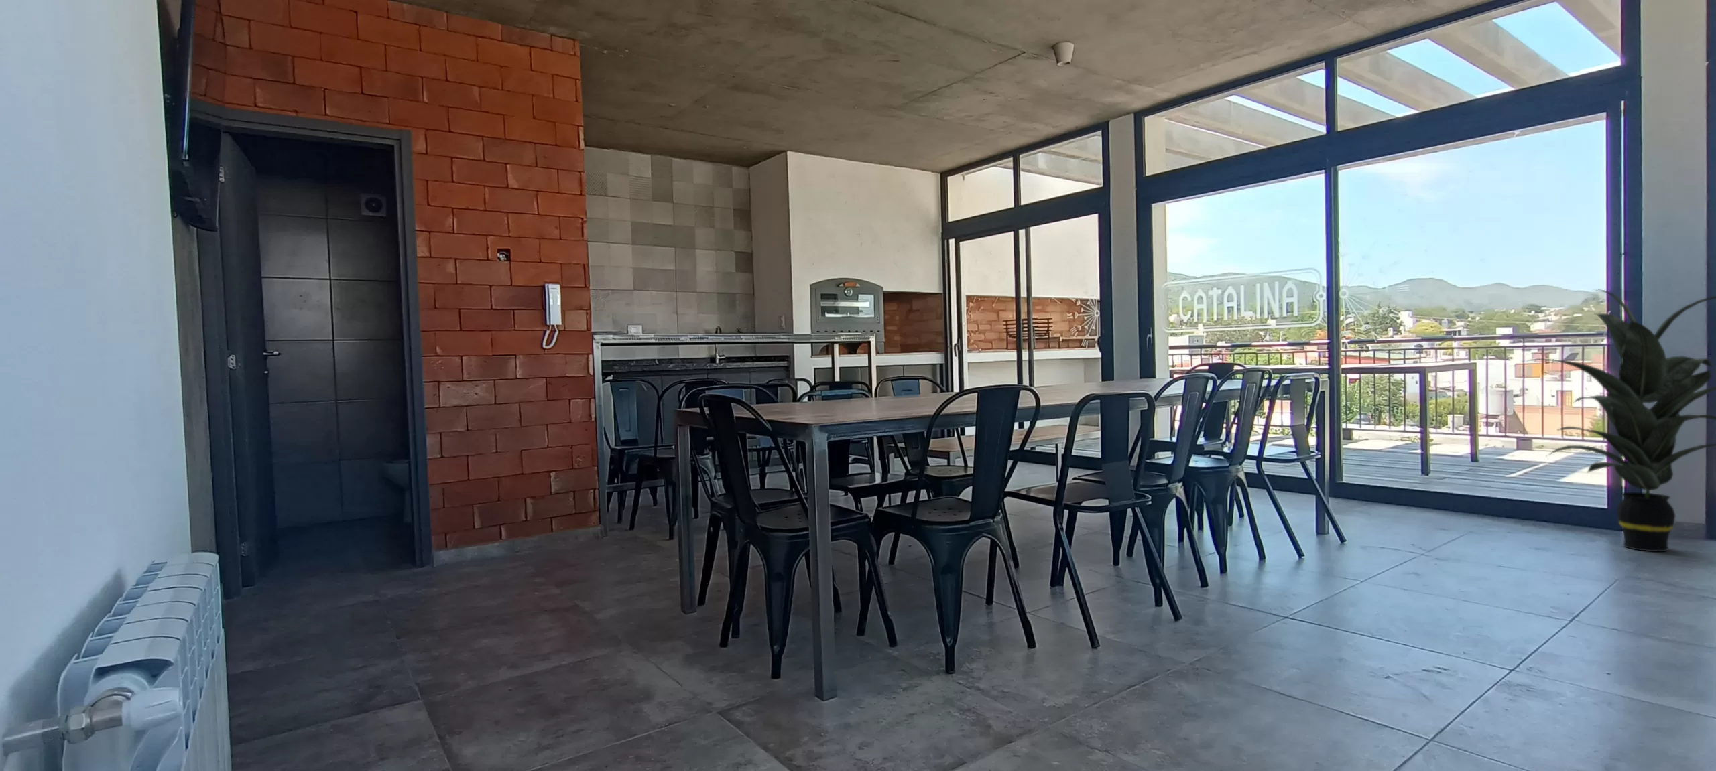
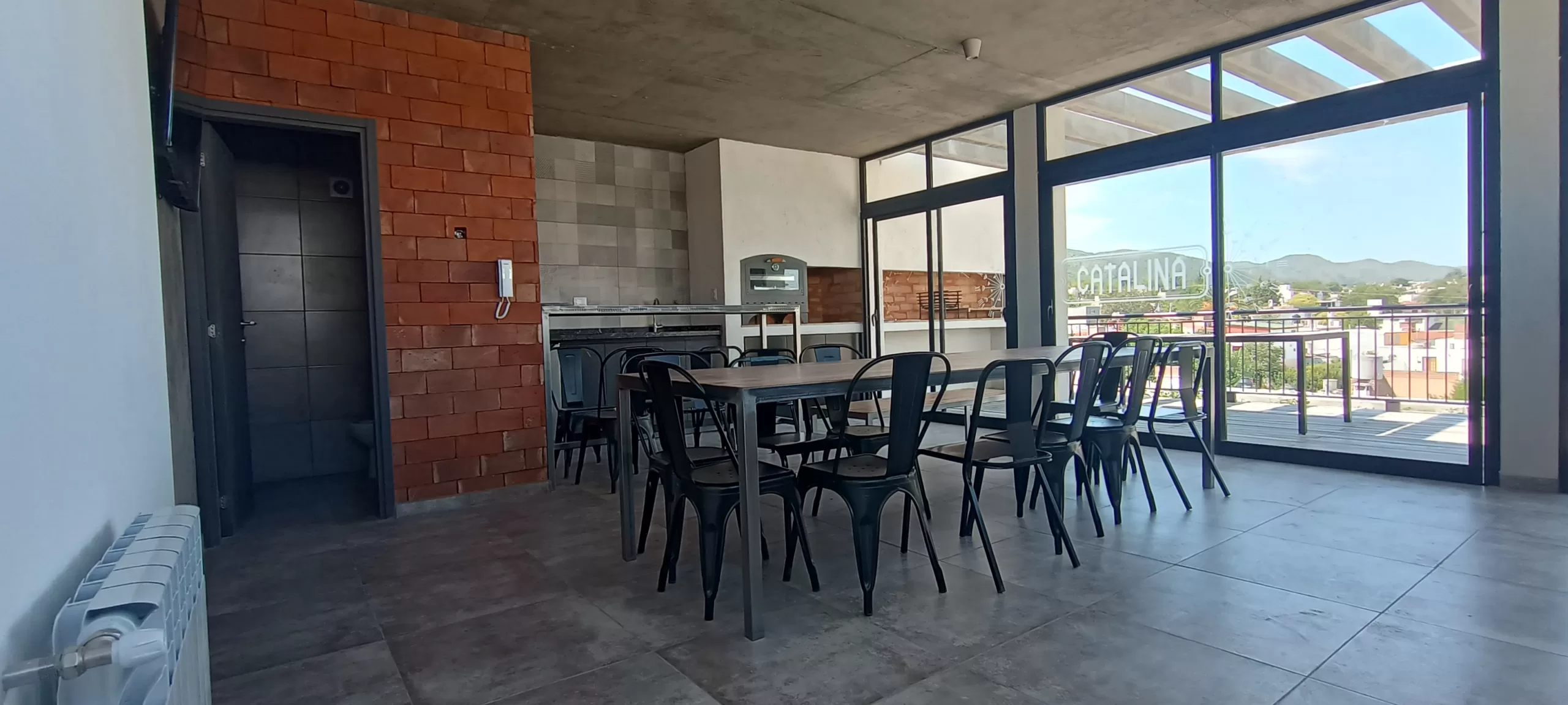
- indoor plant (1634, 417)
